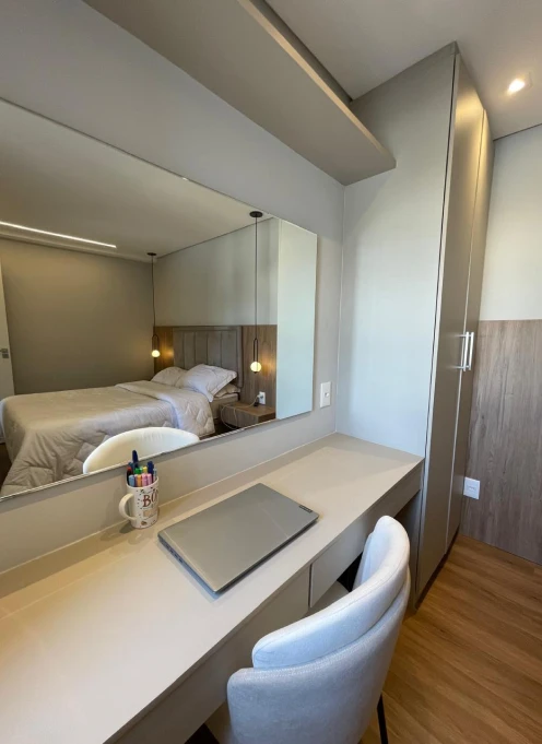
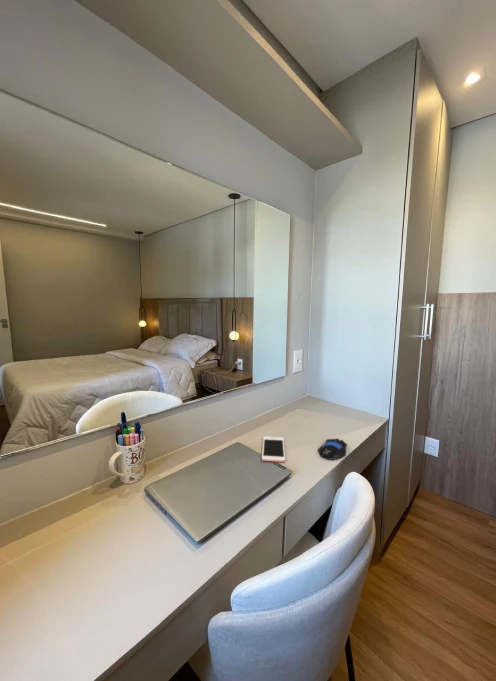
+ cell phone (273, 448)
+ computer mouse (333, 446)
